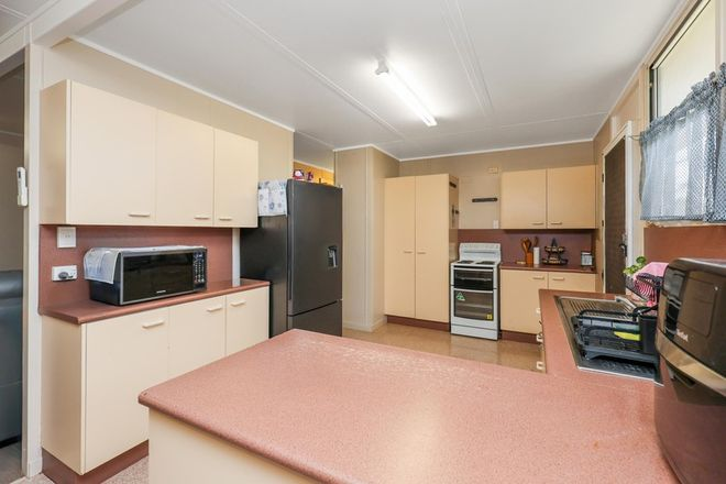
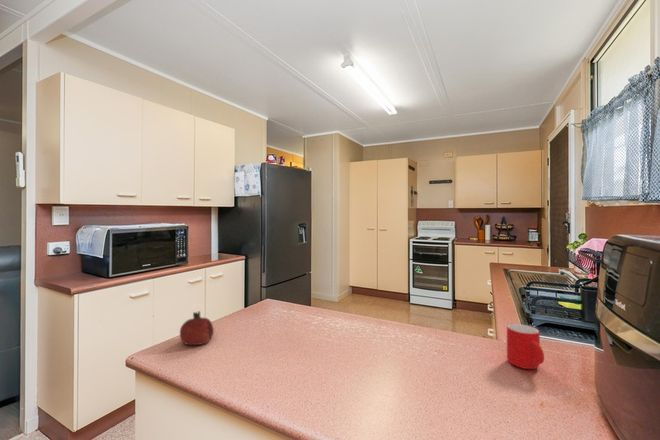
+ mug (527, 349)
+ fruit (197, 326)
